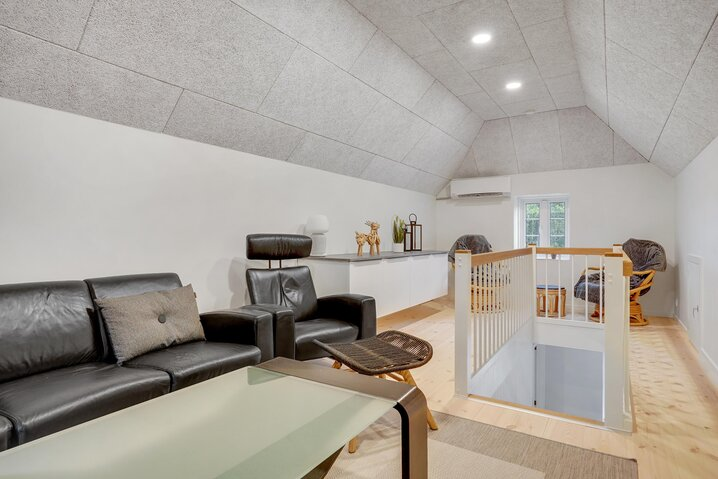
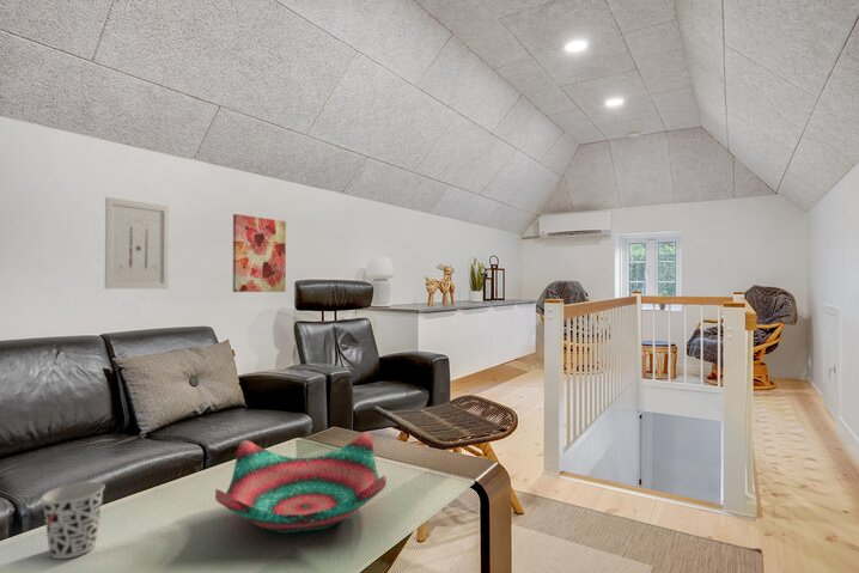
+ decorative bowl (305, 484)
+ wall art (260, 255)
+ cup (73, 520)
+ wall art (138, 245)
